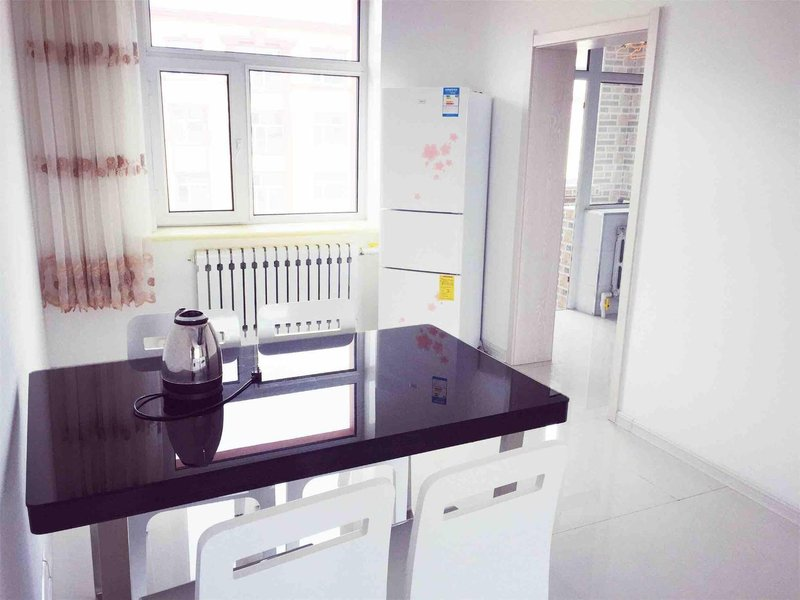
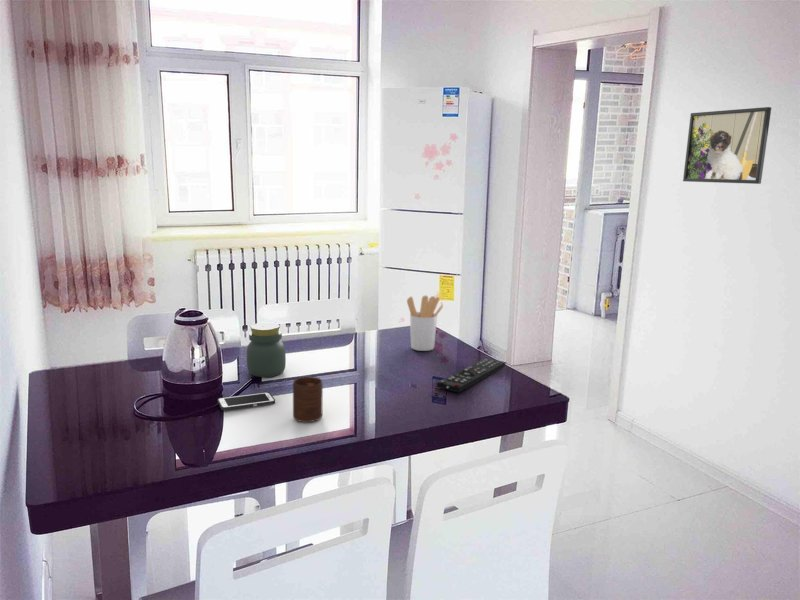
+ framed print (724, 146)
+ cell phone (246, 401)
+ cup (306, 397)
+ remote control (472, 373)
+ utensil holder (425, 321)
+ jar (266, 348)
